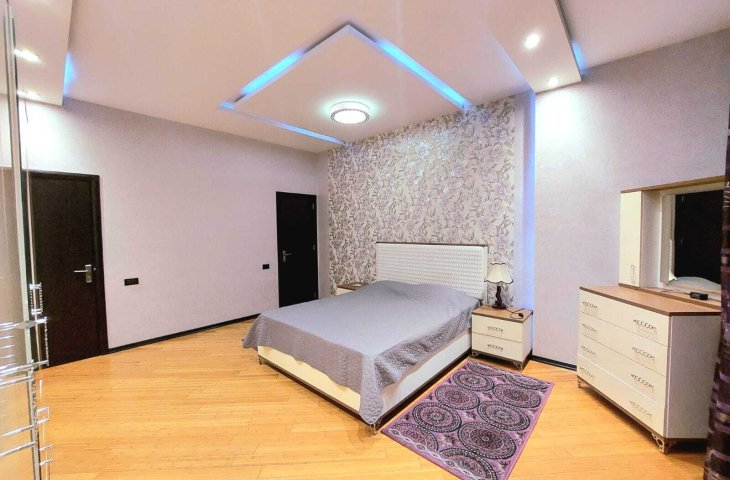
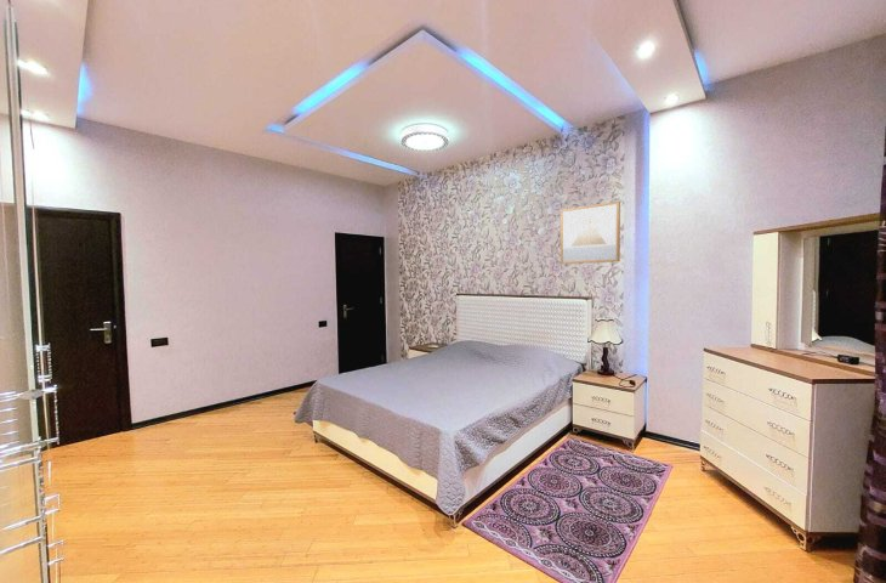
+ wall art (589, 234)
